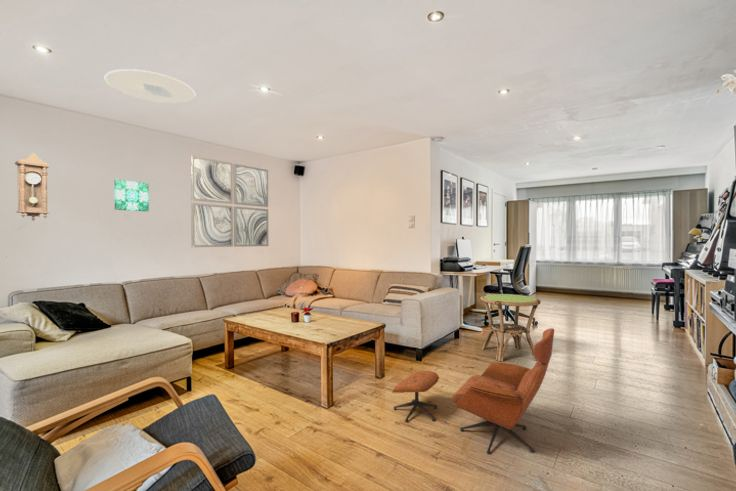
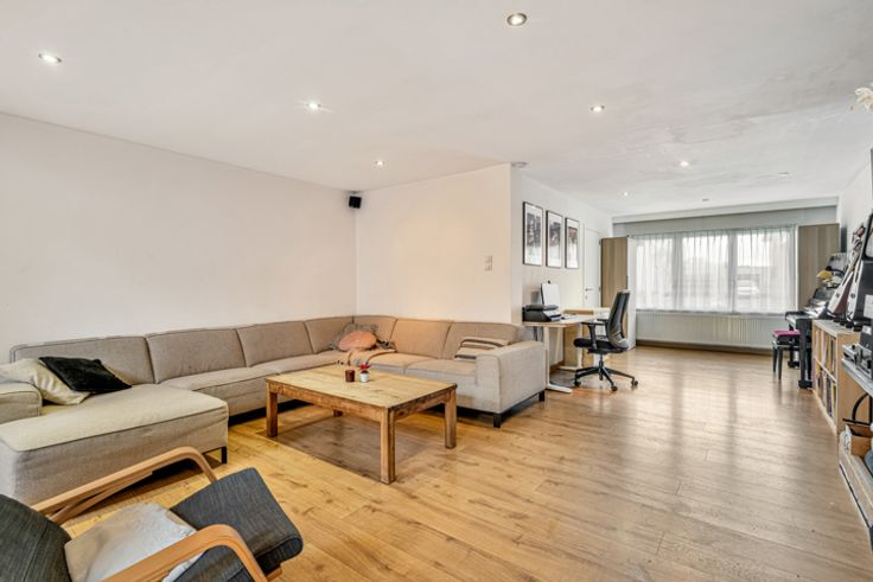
- wall art (131, 196)
- ceiling light (152, 84)
- lounge chair (470, 377)
- side table (509, 326)
- wall art (232, 206)
- pendulum clock (32, 187)
